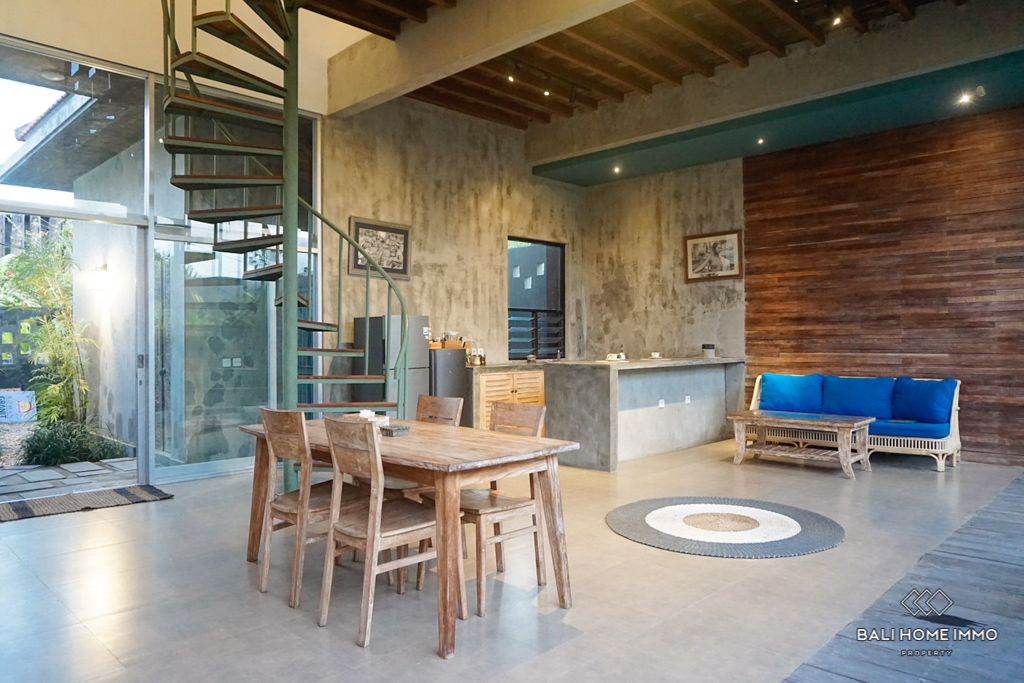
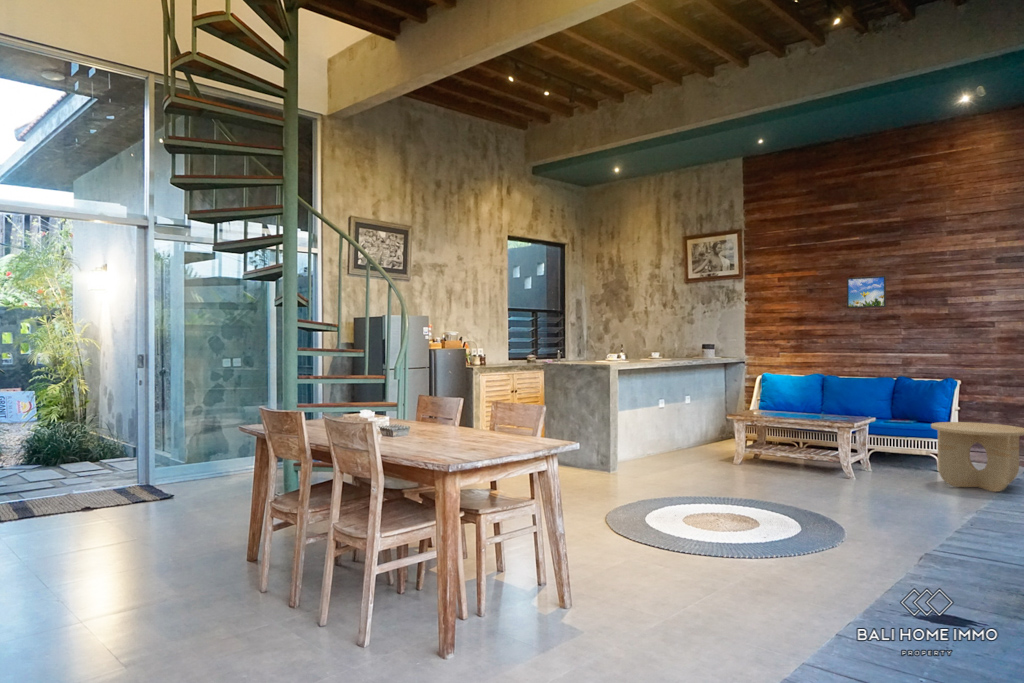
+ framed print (866, 292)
+ side table (970, 459)
